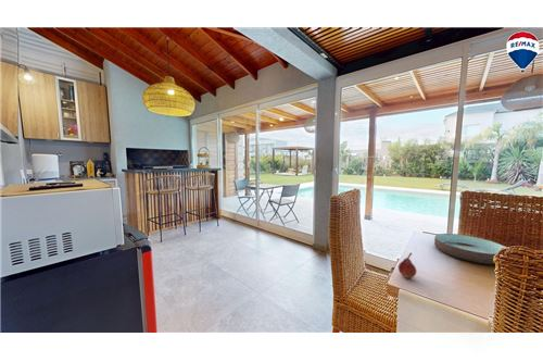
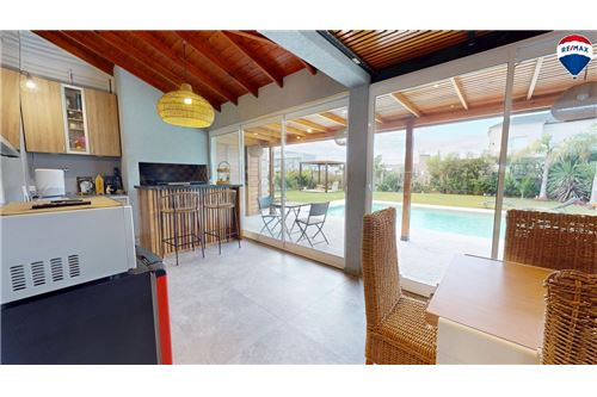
- fruit (407, 264)
- bowl (468, 247)
